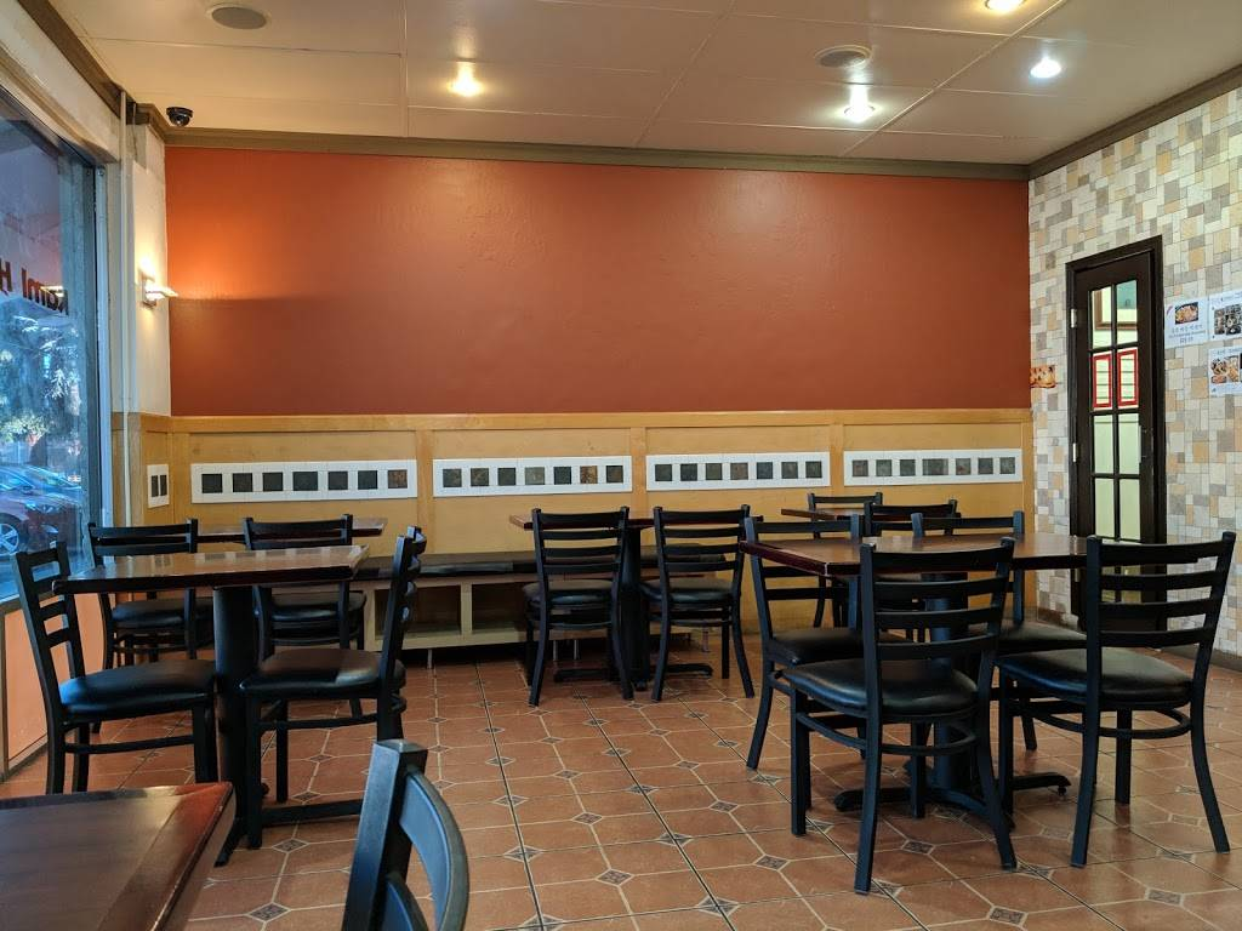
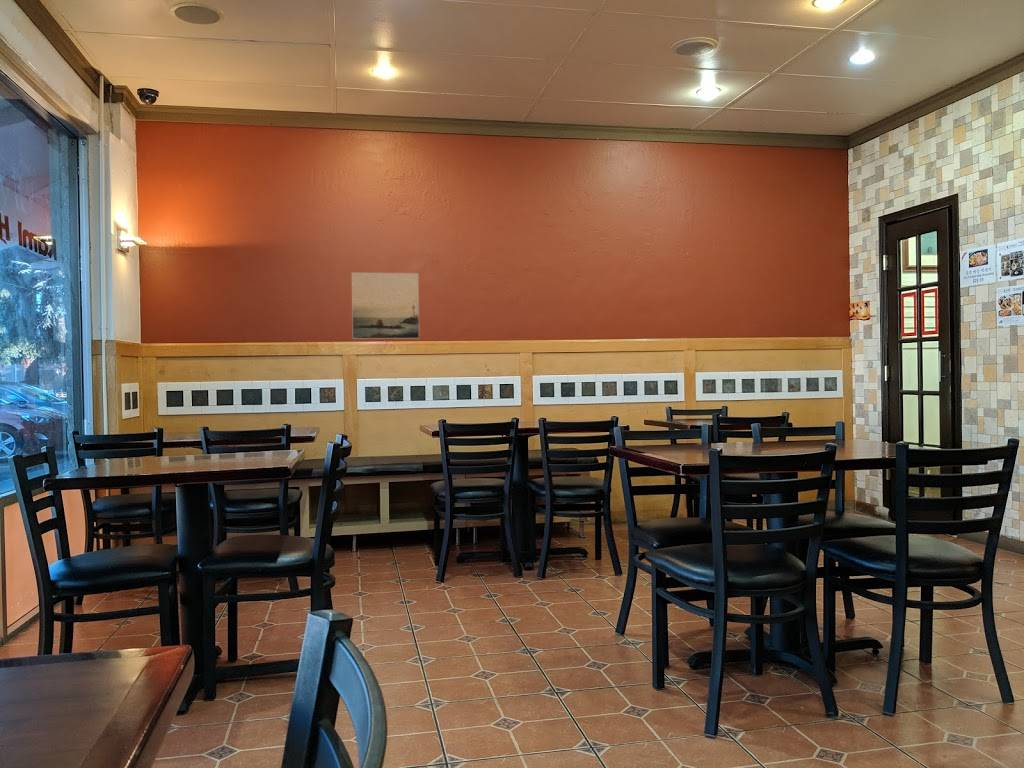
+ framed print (385, 305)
